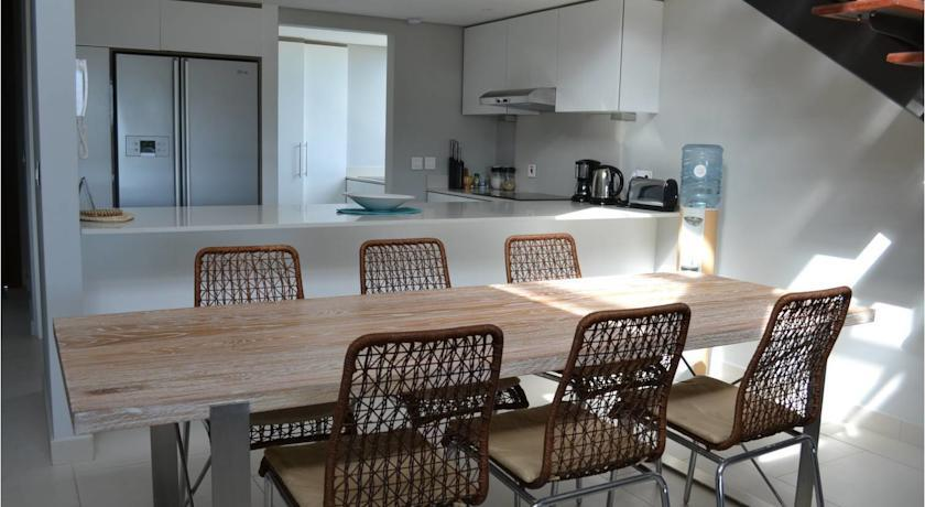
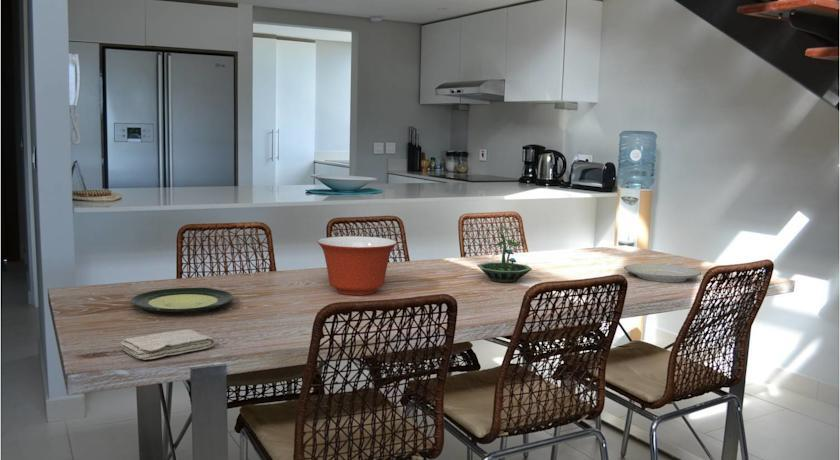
+ washcloth (167, 342)
+ plate (183, 301)
+ mixing bowl (356, 266)
+ terrarium (503, 237)
+ plate (661, 273)
